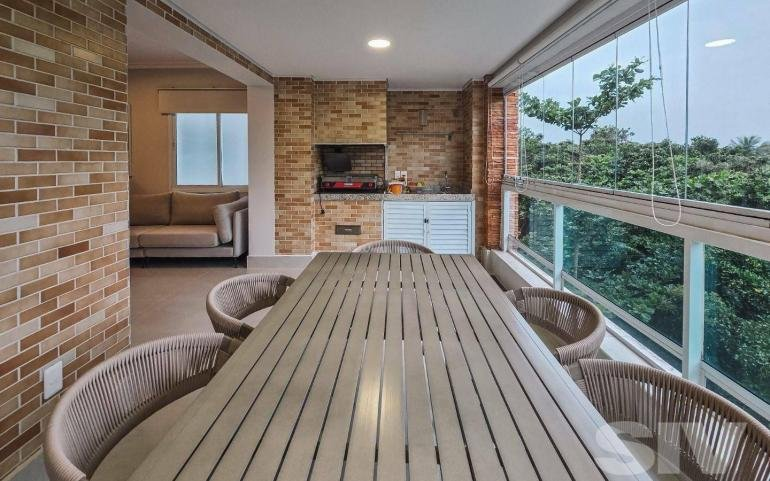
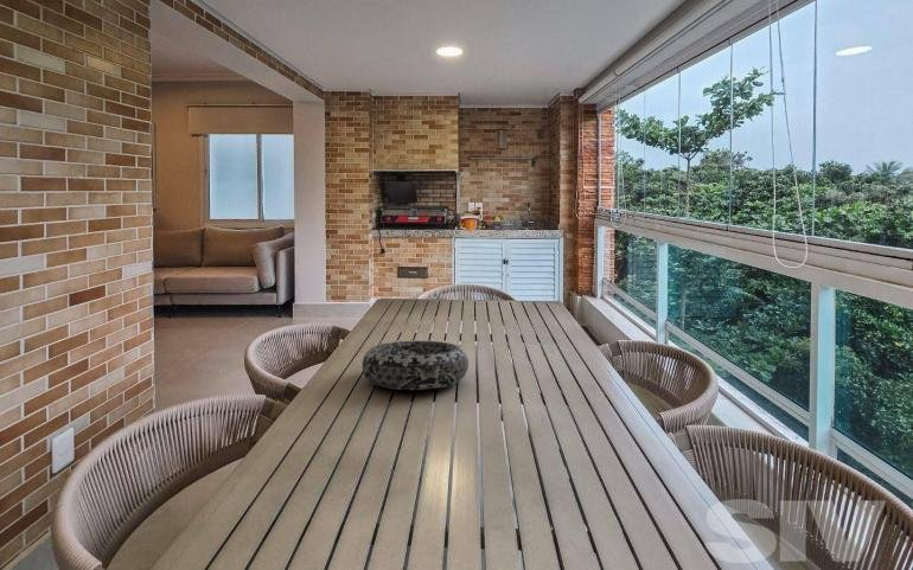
+ decorative bowl (415, 364)
